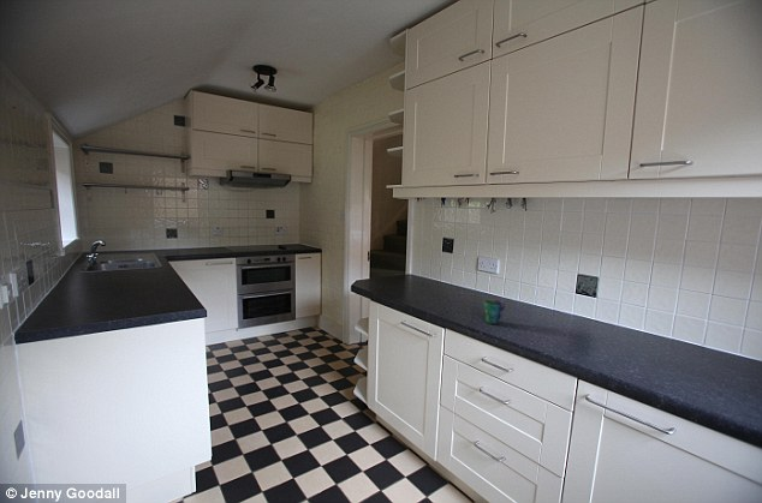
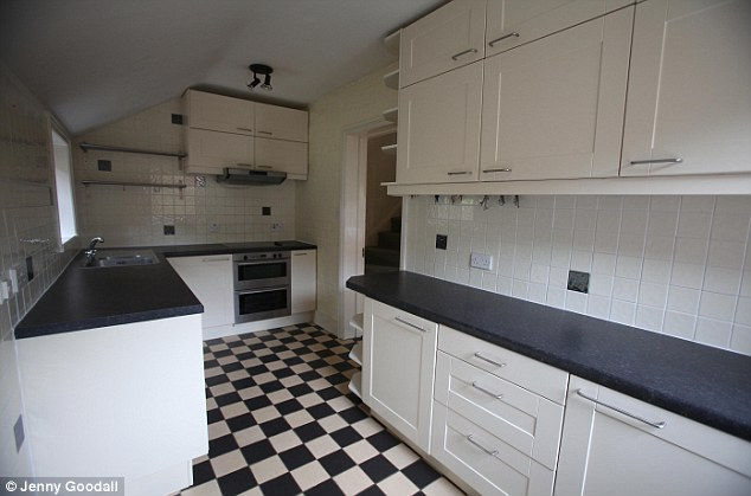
- cup (495, 311)
